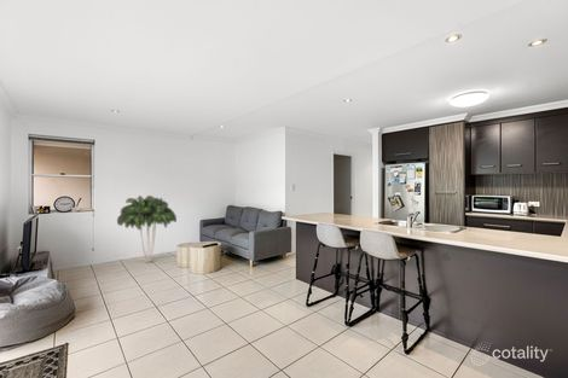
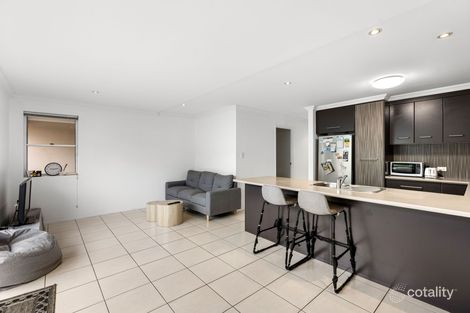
- indoor plant (149, 227)
